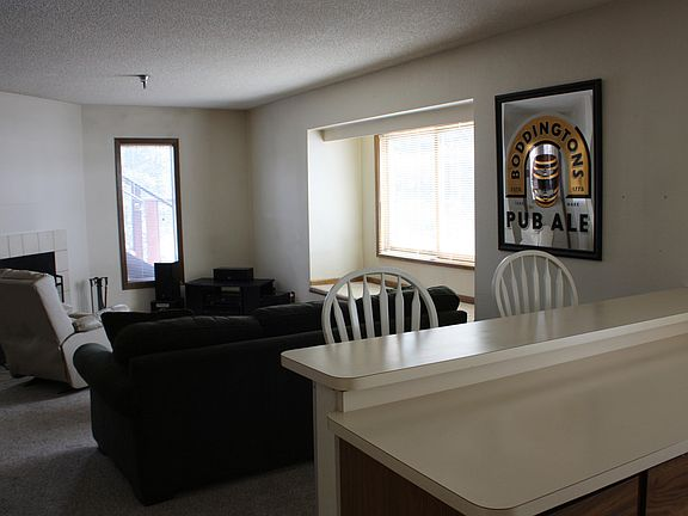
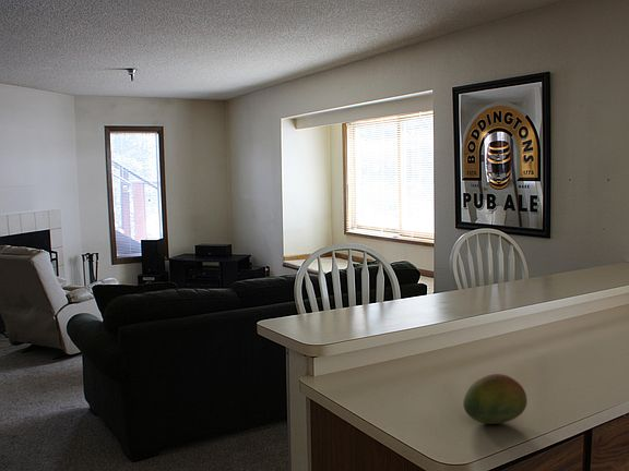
+ fruit (494, 399)
